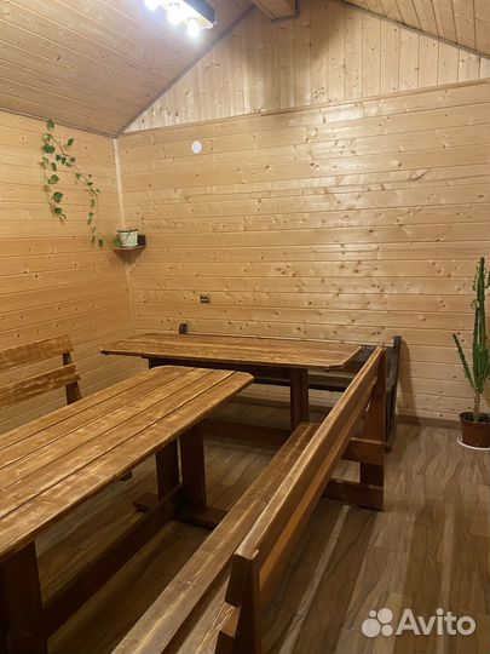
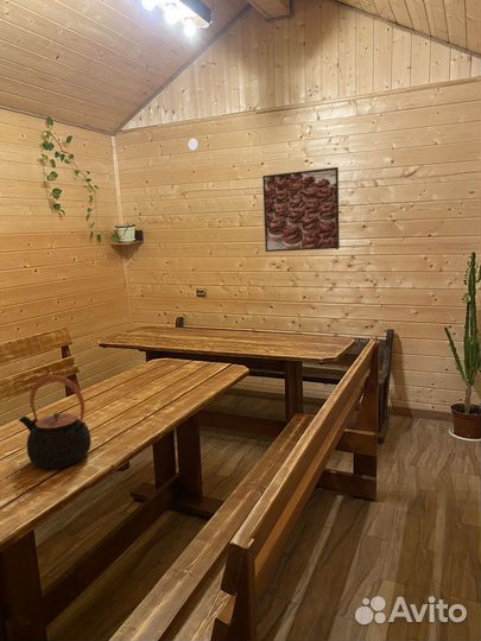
+ teapot (51, 417)
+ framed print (299, 211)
